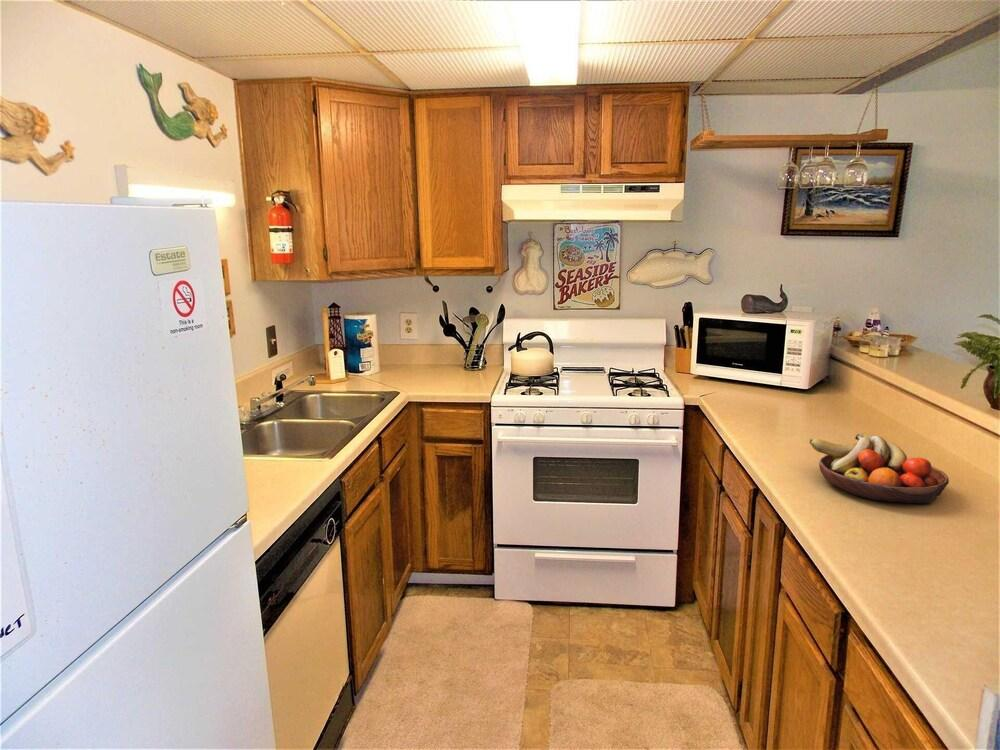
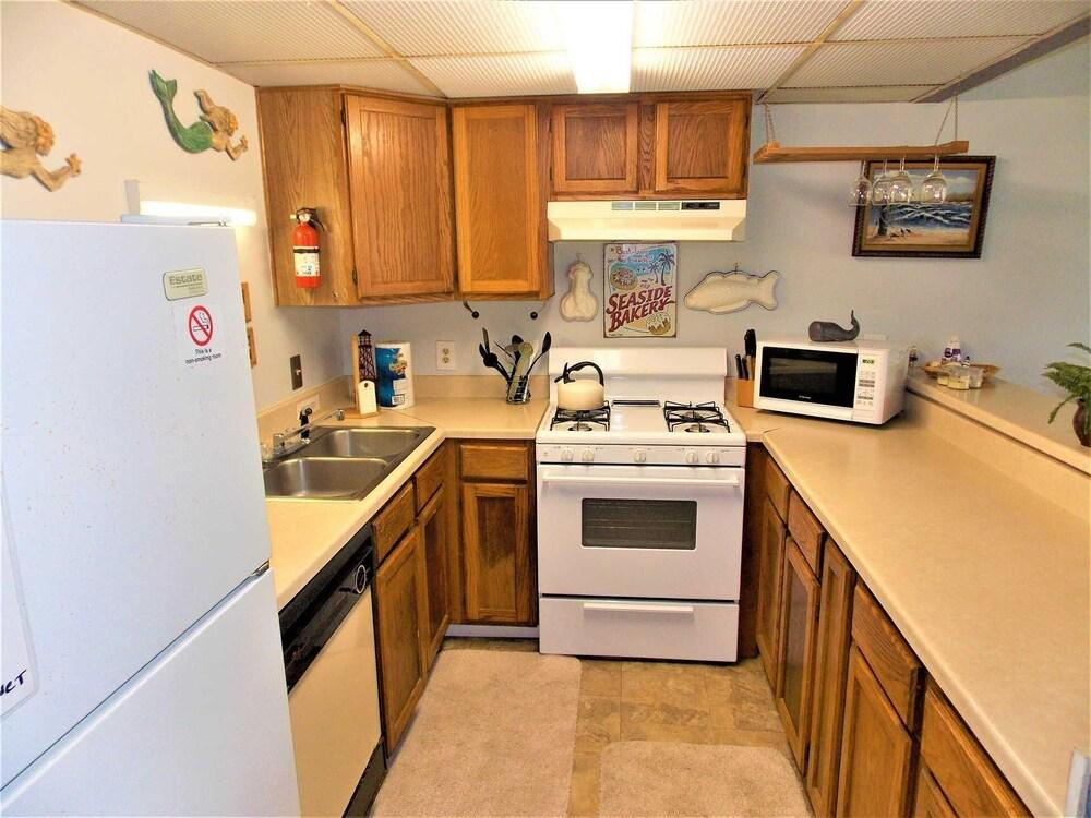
- fruit bowl (880, 464)
